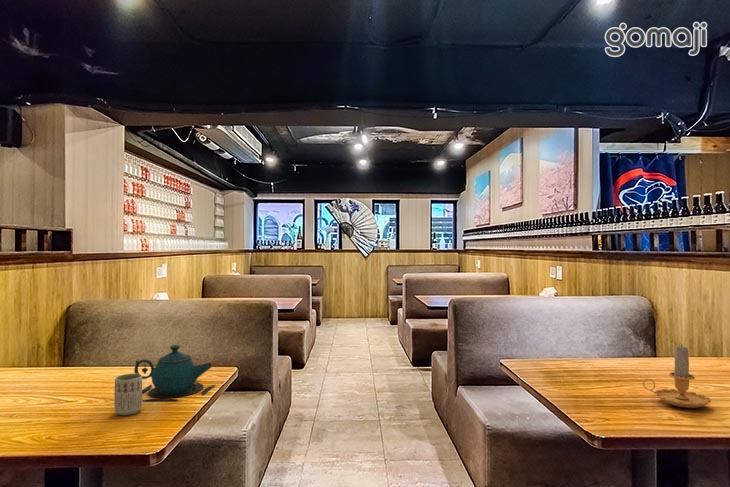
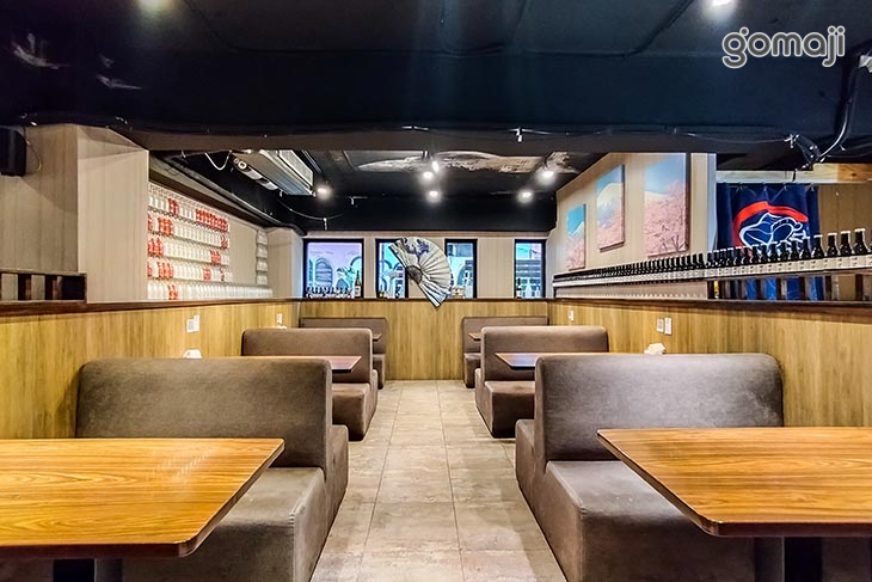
- cup (128, 394)
- candle (675, 372)
- teapot (174, 367)
